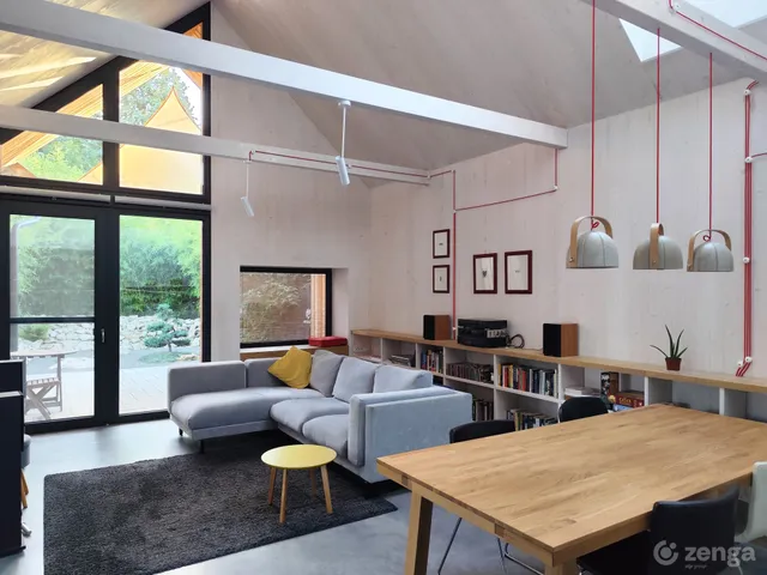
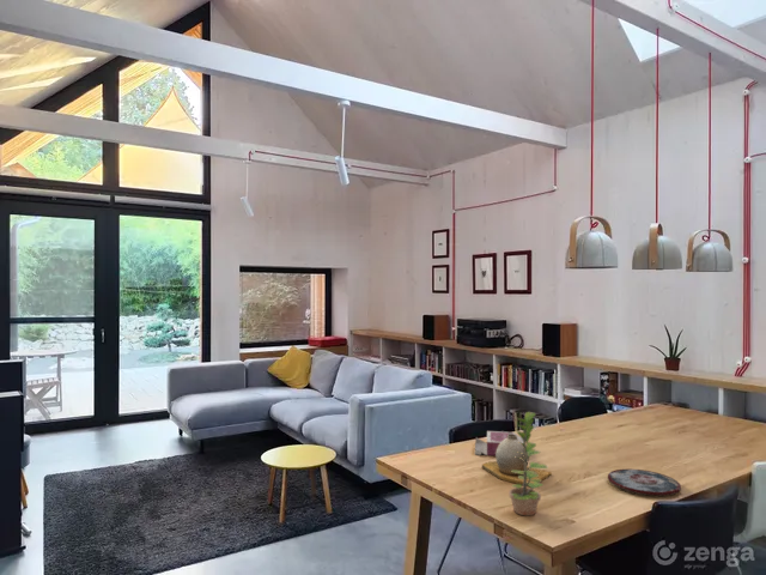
+ book (499, 443)
+ vase (511, 453)
+ plant (527, 461)
+ plate (643, 482)
